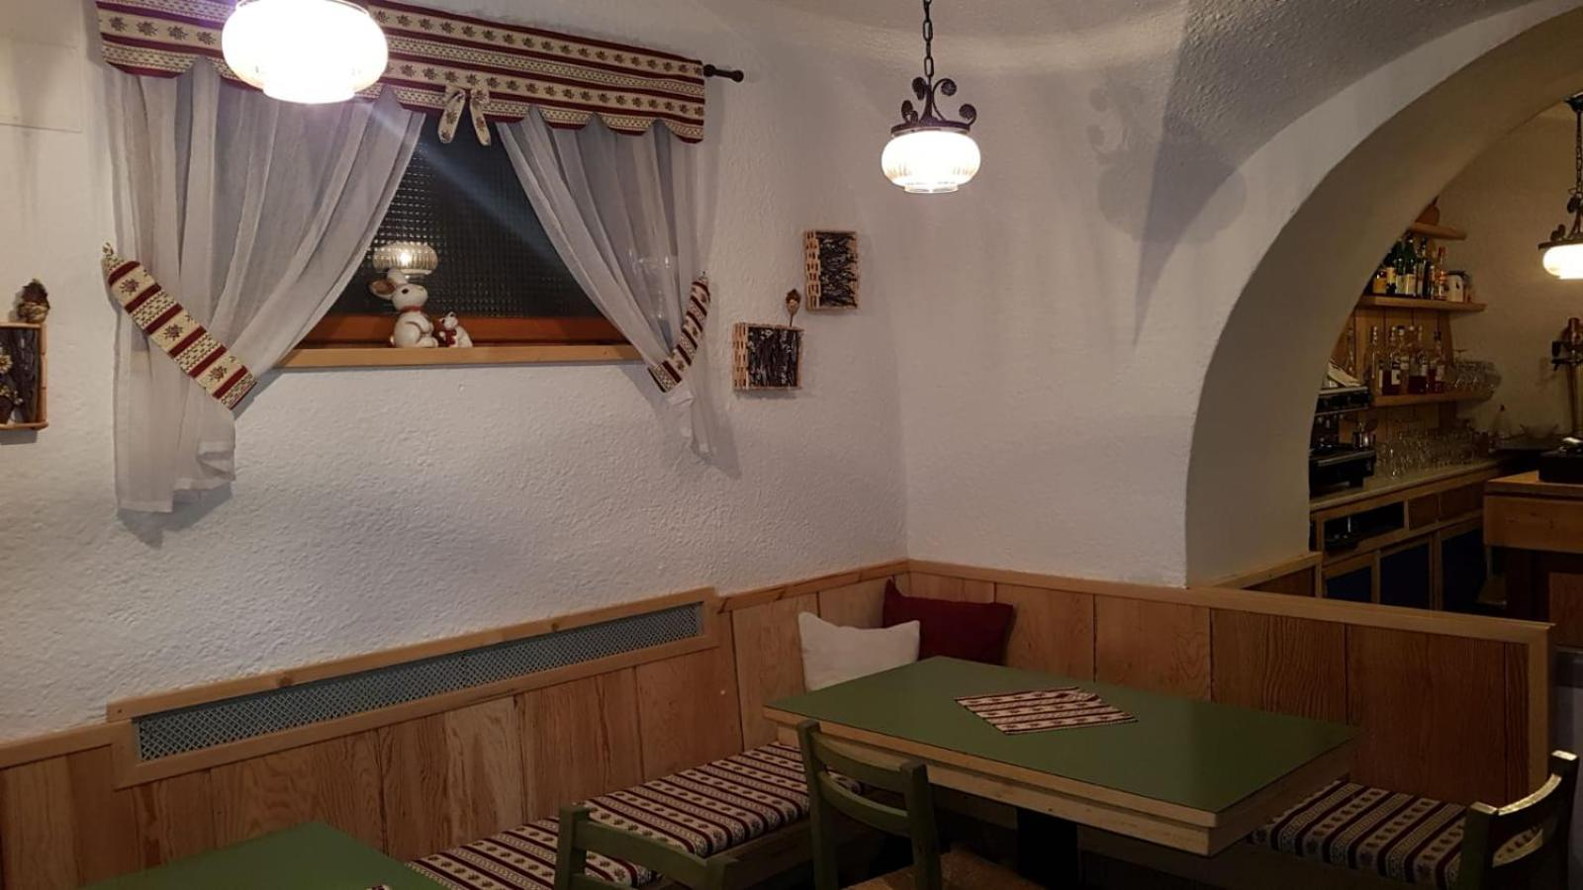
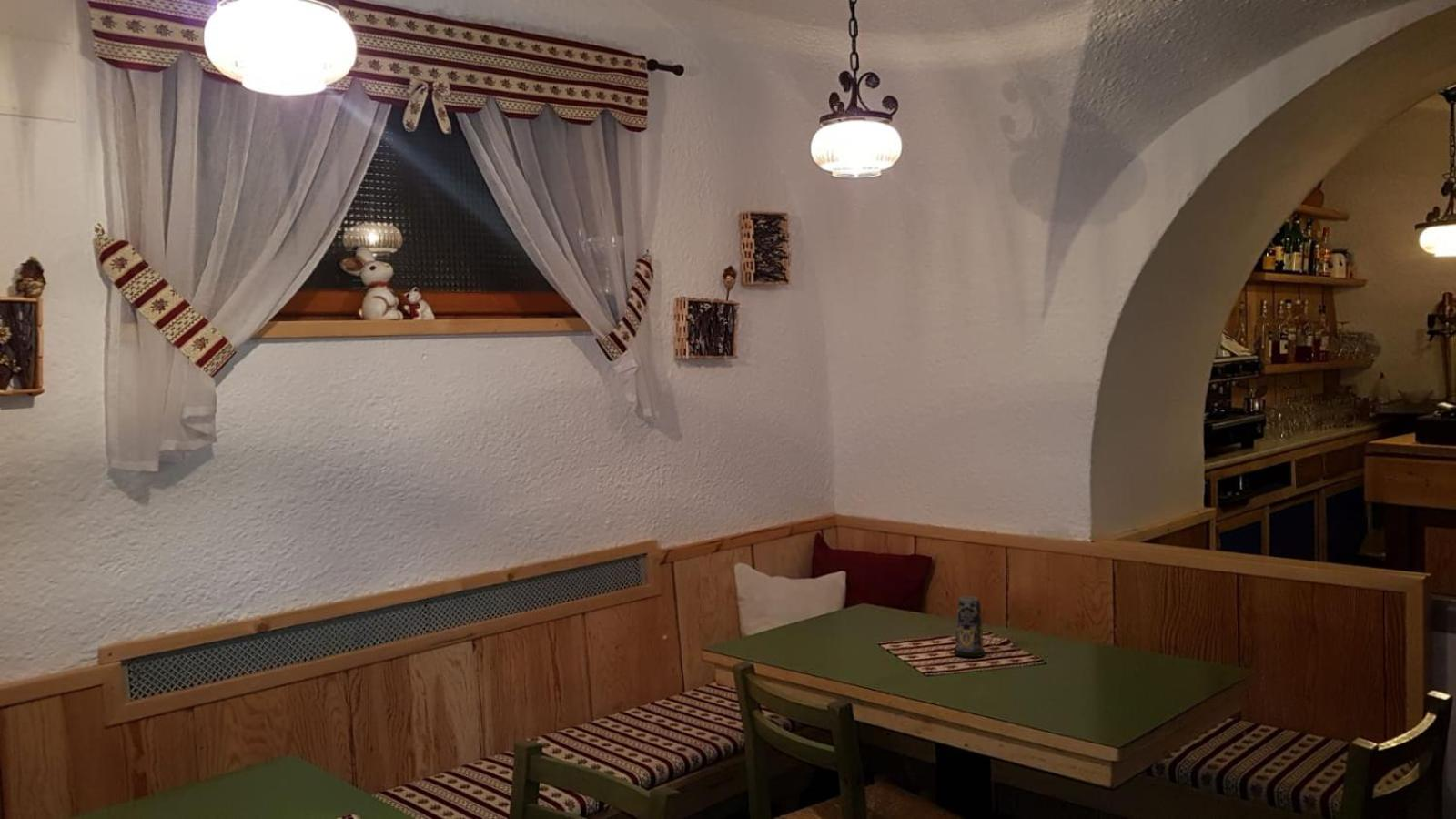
+ candle (968, 625)
